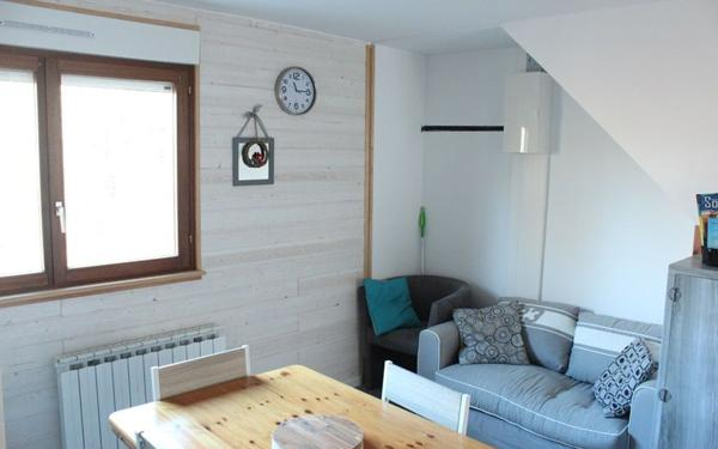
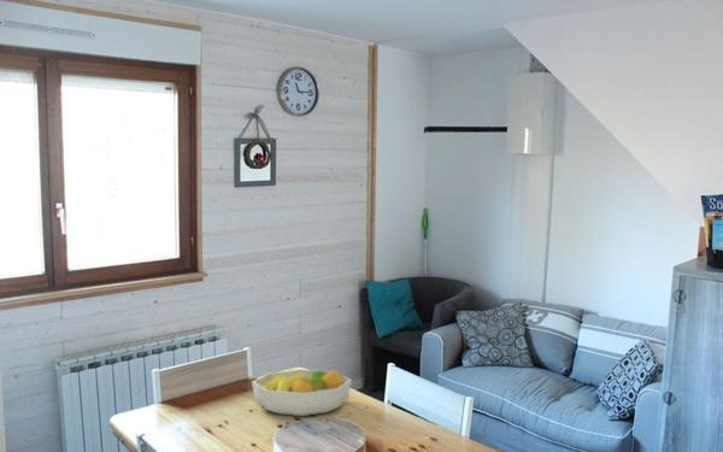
+ fruit bowl (301, 387)
